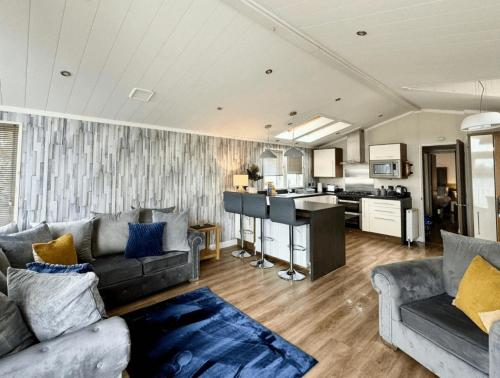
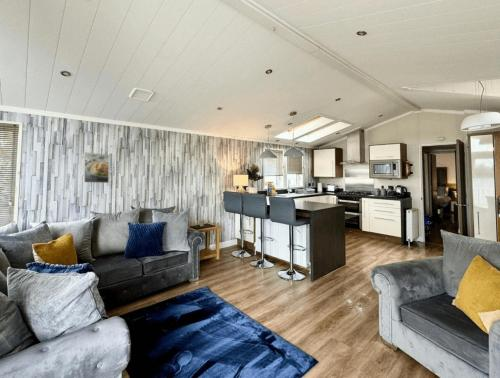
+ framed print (96, 168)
